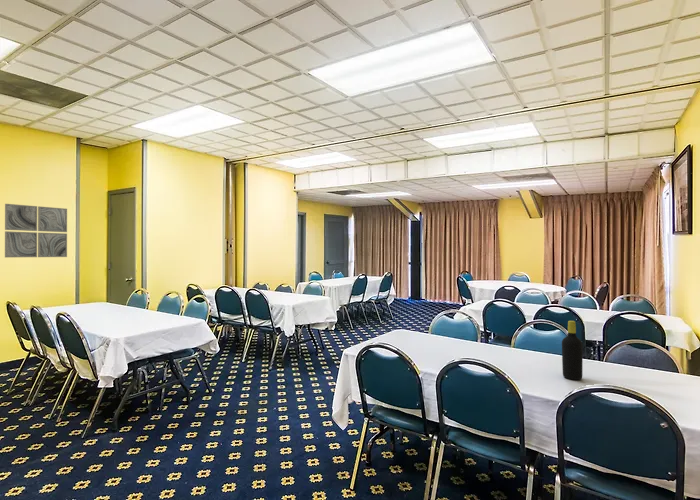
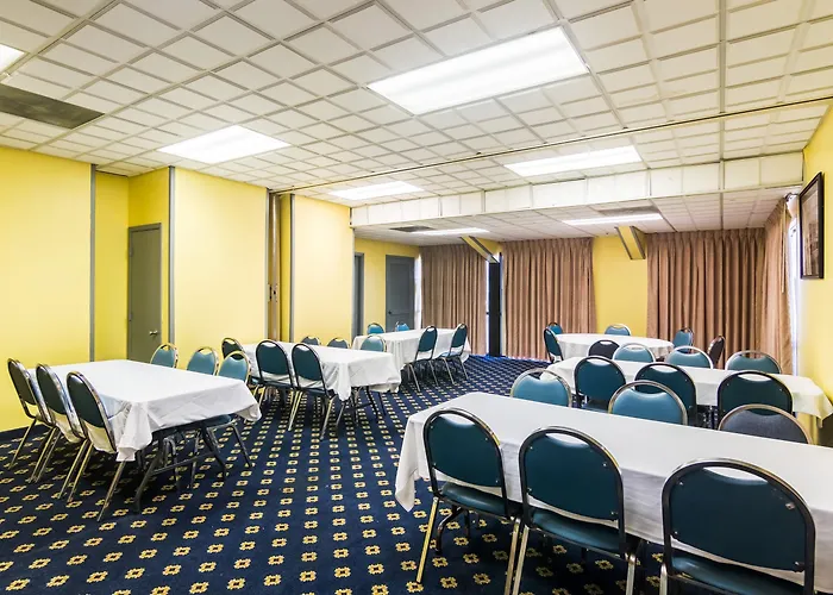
- bottle (572, 349)
- wall art (36, 232)
